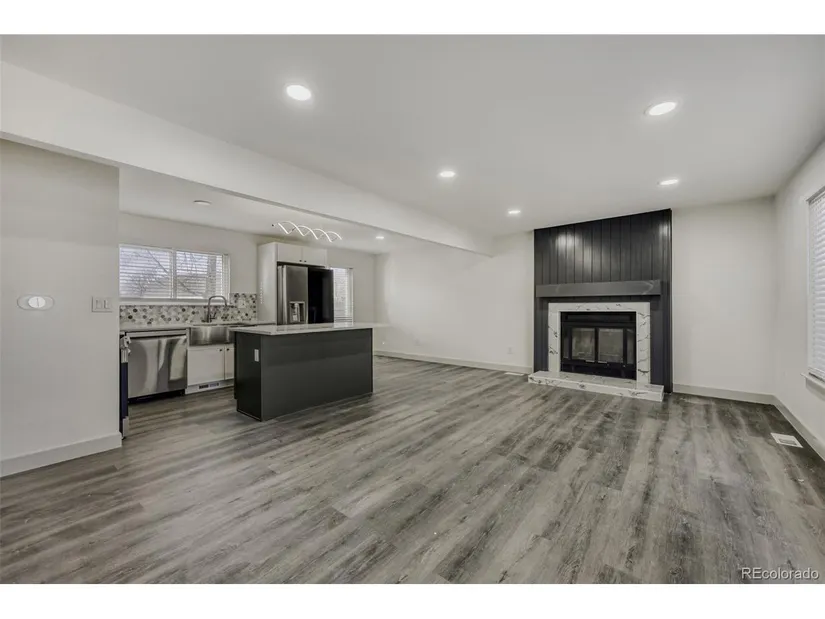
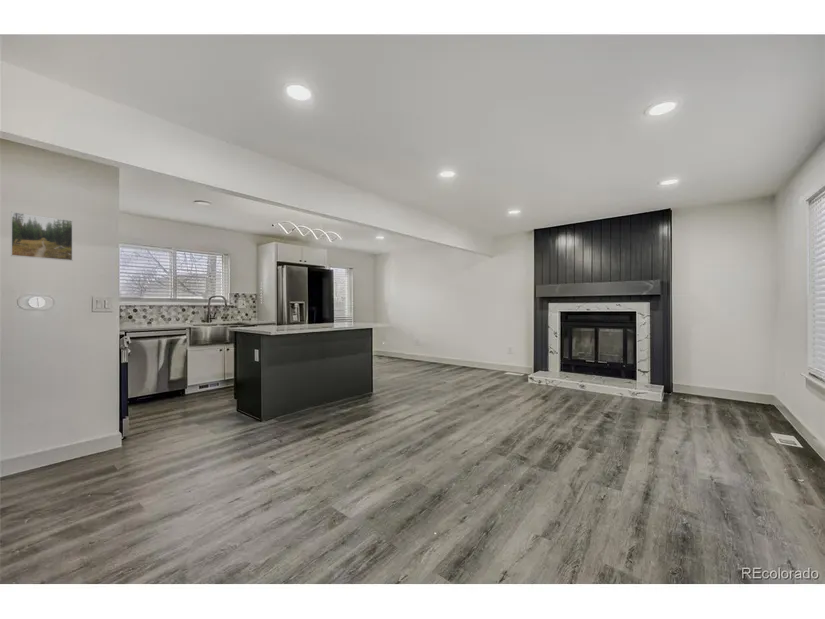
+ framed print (43, 237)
